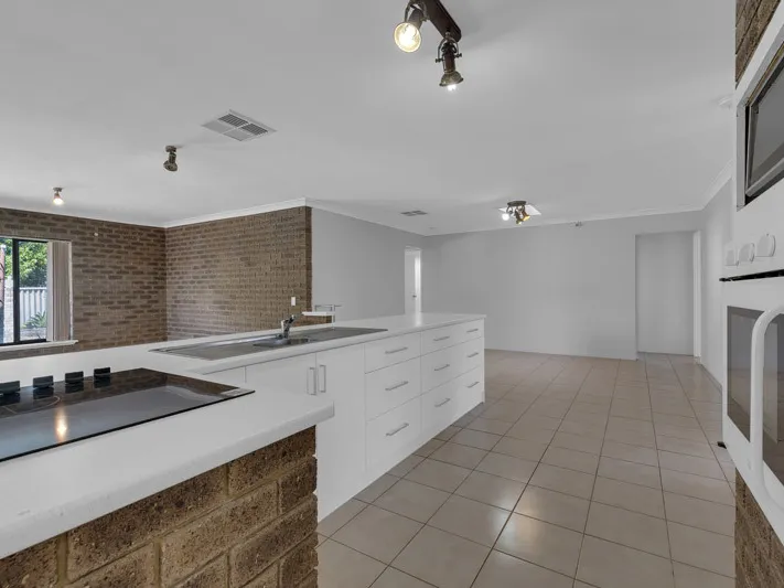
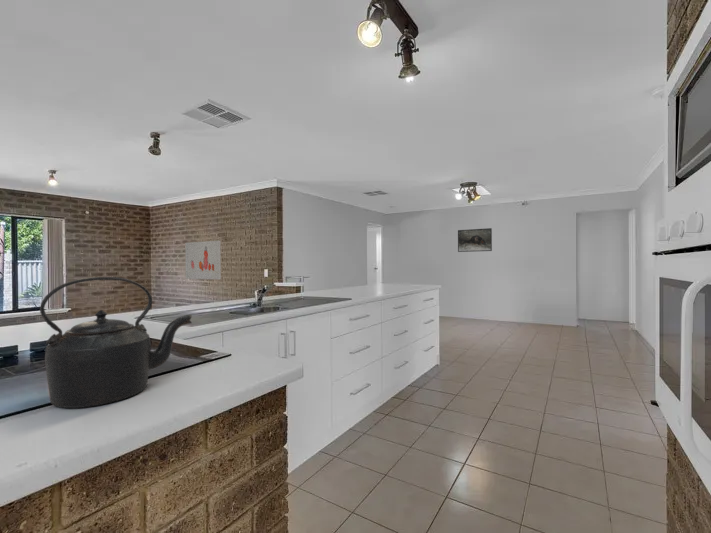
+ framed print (474, 240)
+ kettle (126, 331)
+ wall art (202, 260)
